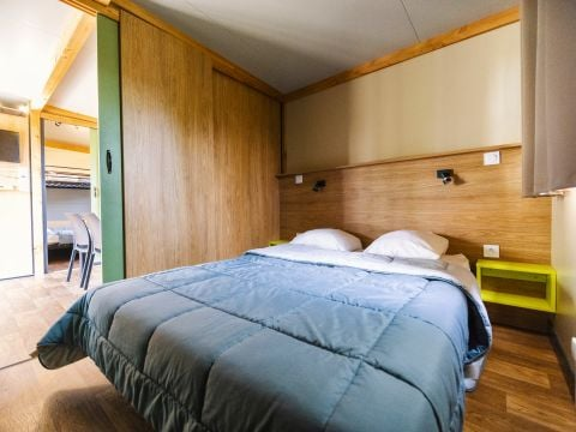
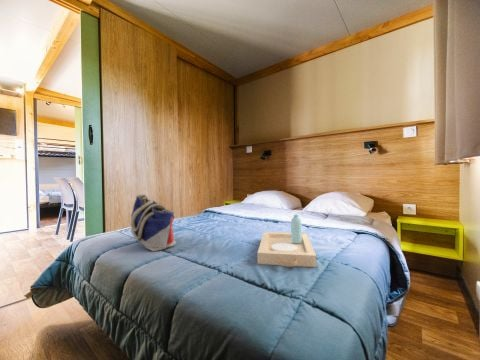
+ serving tray (285, 233)
+ tote bag (153, 220)
